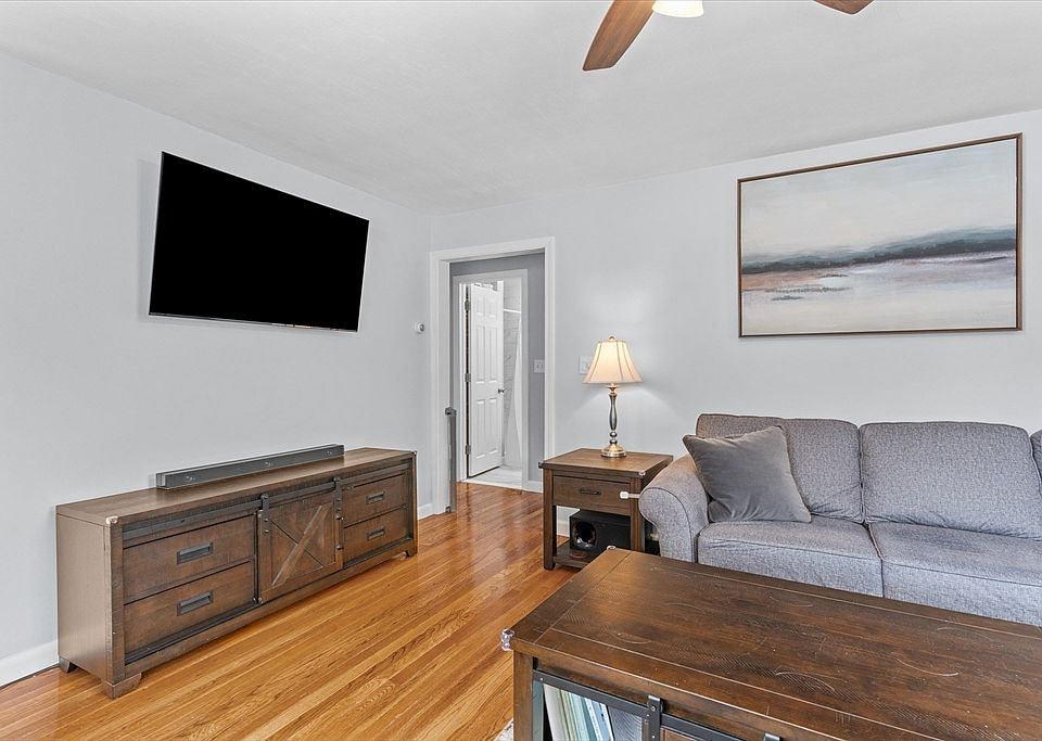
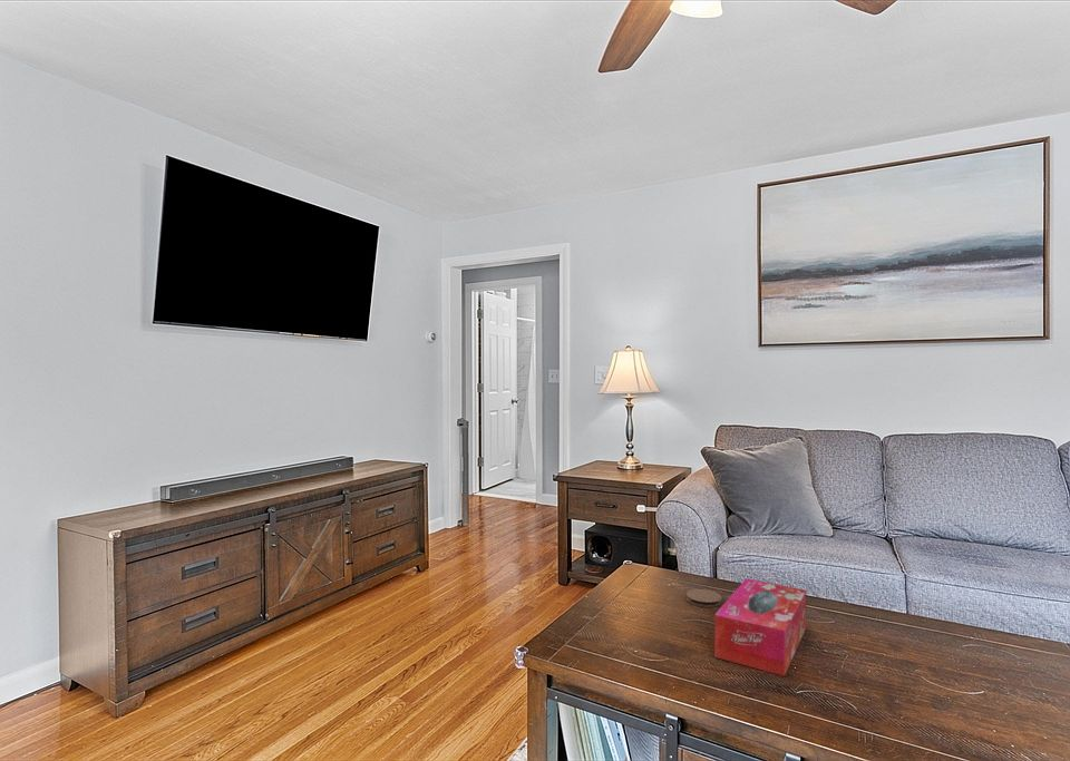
+ tissue box (762, 622)
+ coaster (703, 597)
